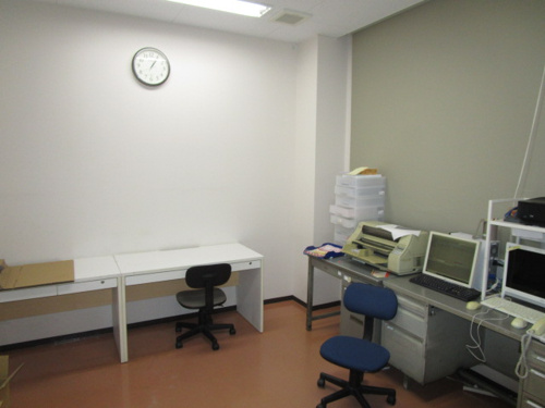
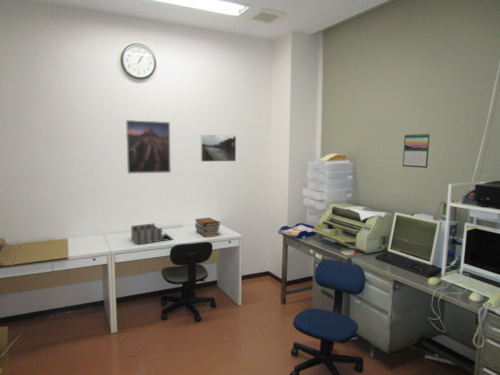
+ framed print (218, 148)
+ calendar (415, 150)
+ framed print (149, 147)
+ book stack (207, 226)
+ desk organizer (152, 232)
